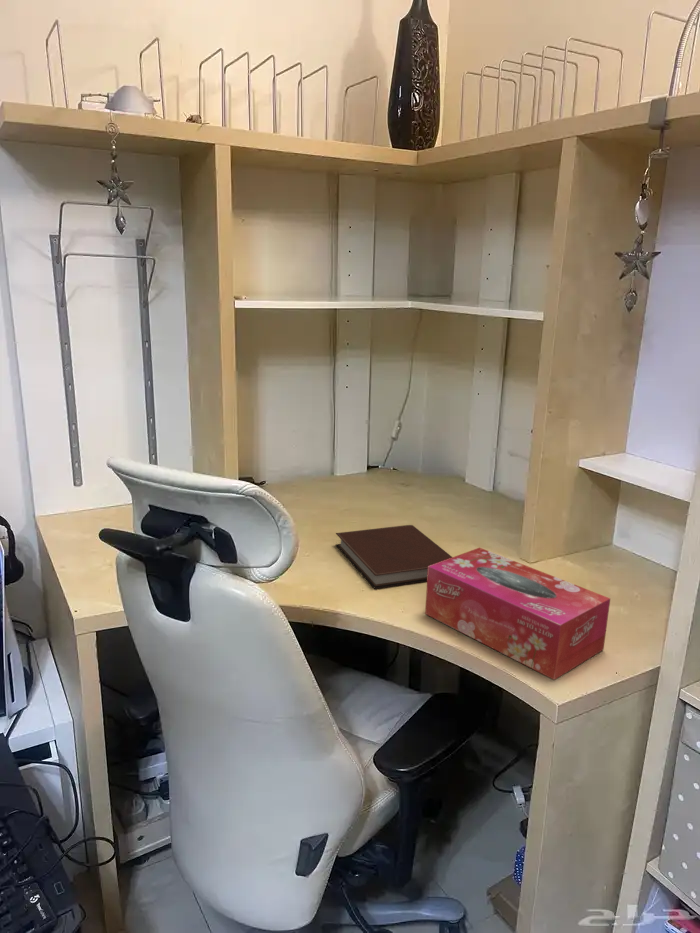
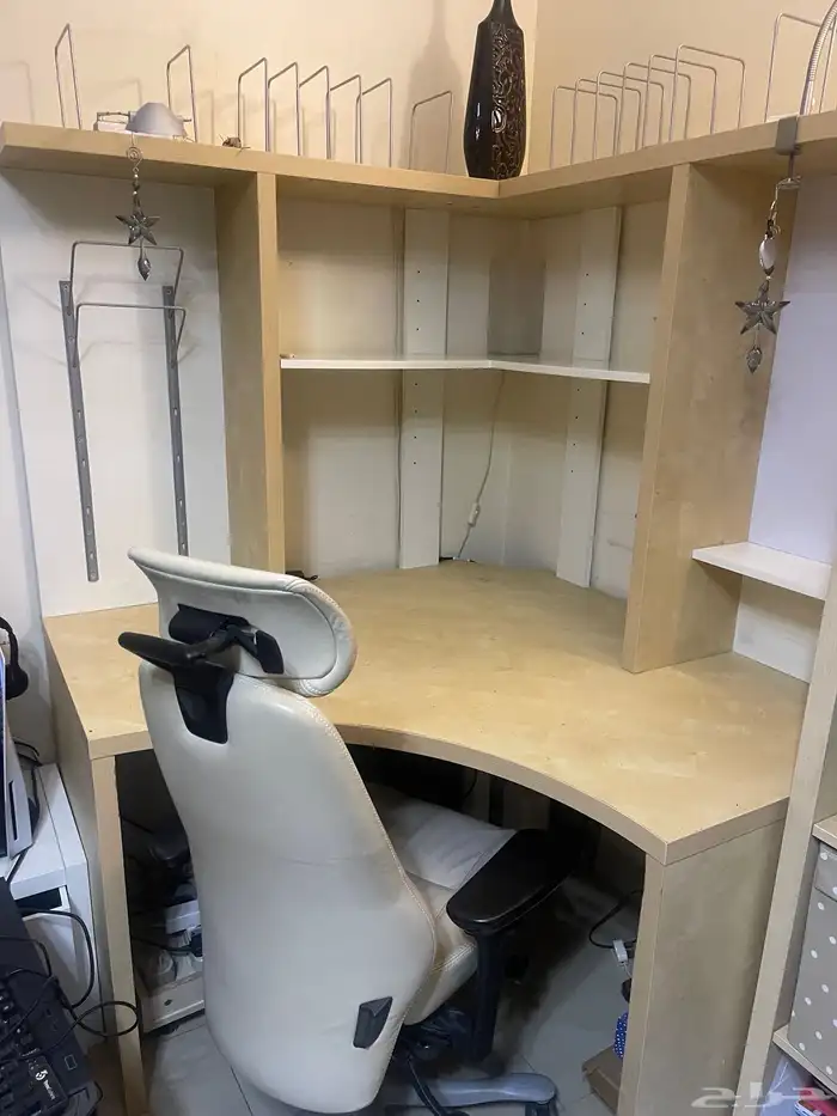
- notebook (395, 553)
- tissue box (512, 606)
